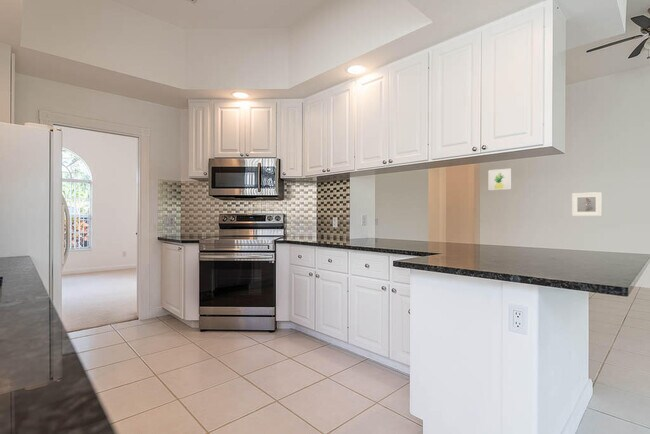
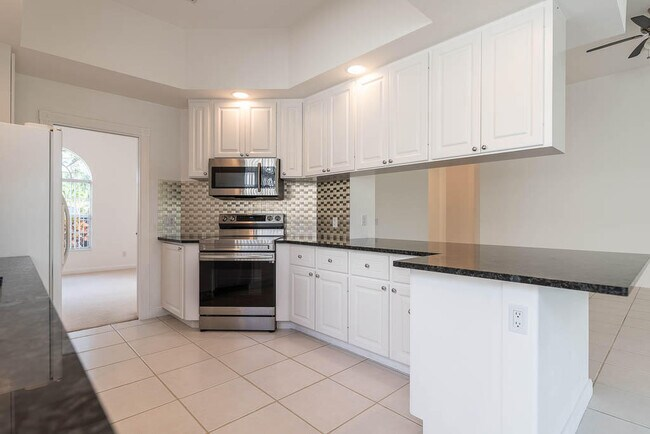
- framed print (586, 204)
- wall art (499, 179)
